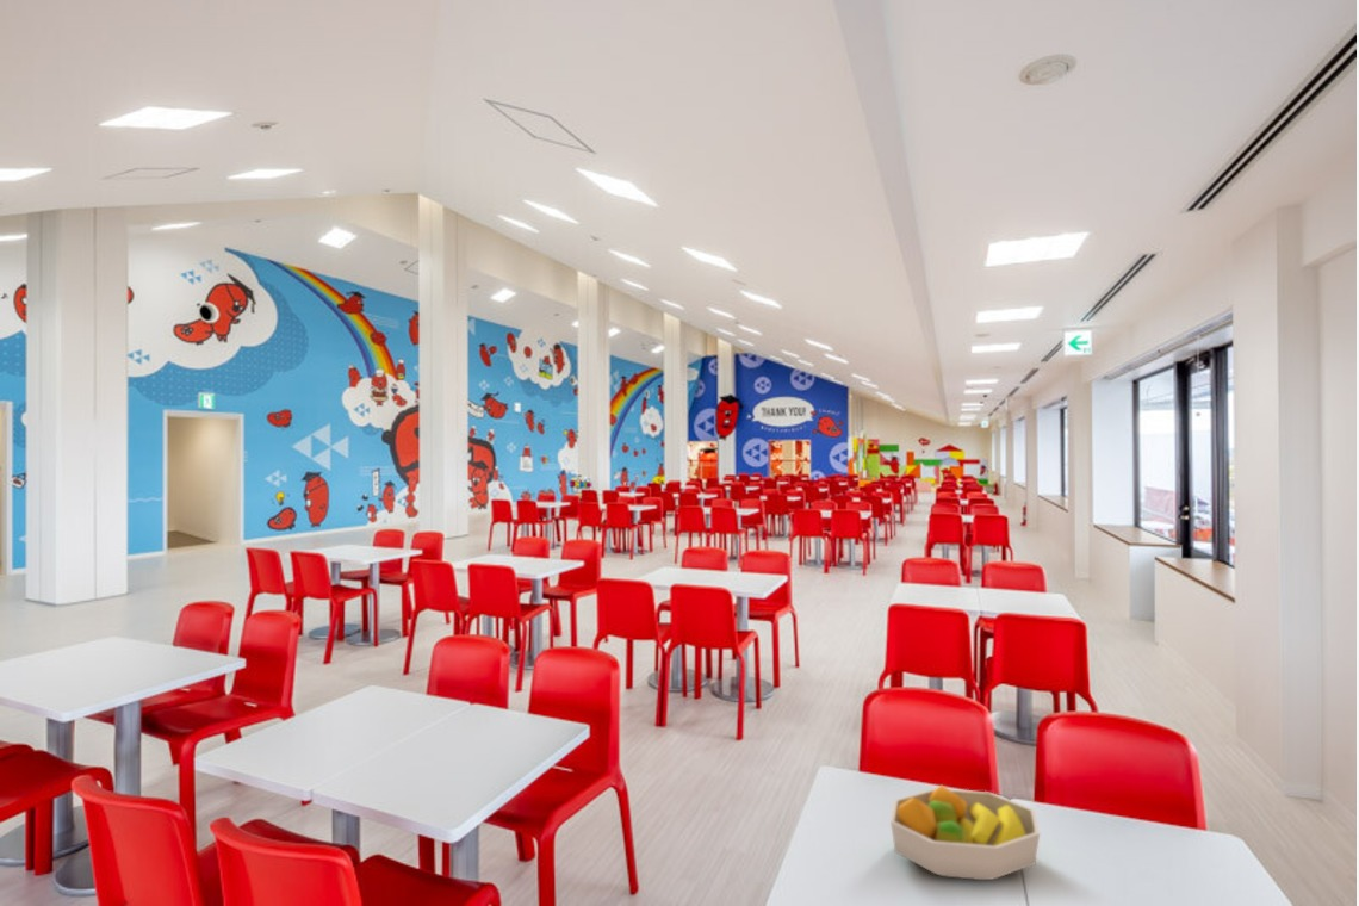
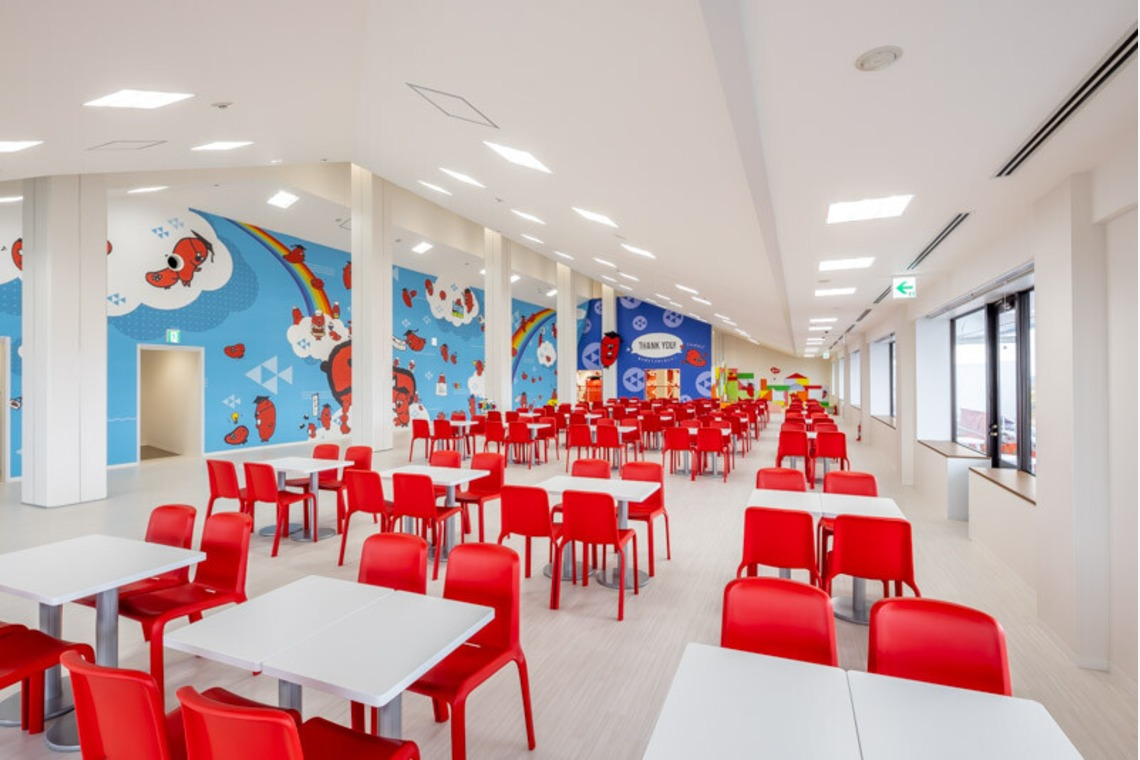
- fruit bowl (963, 826)
